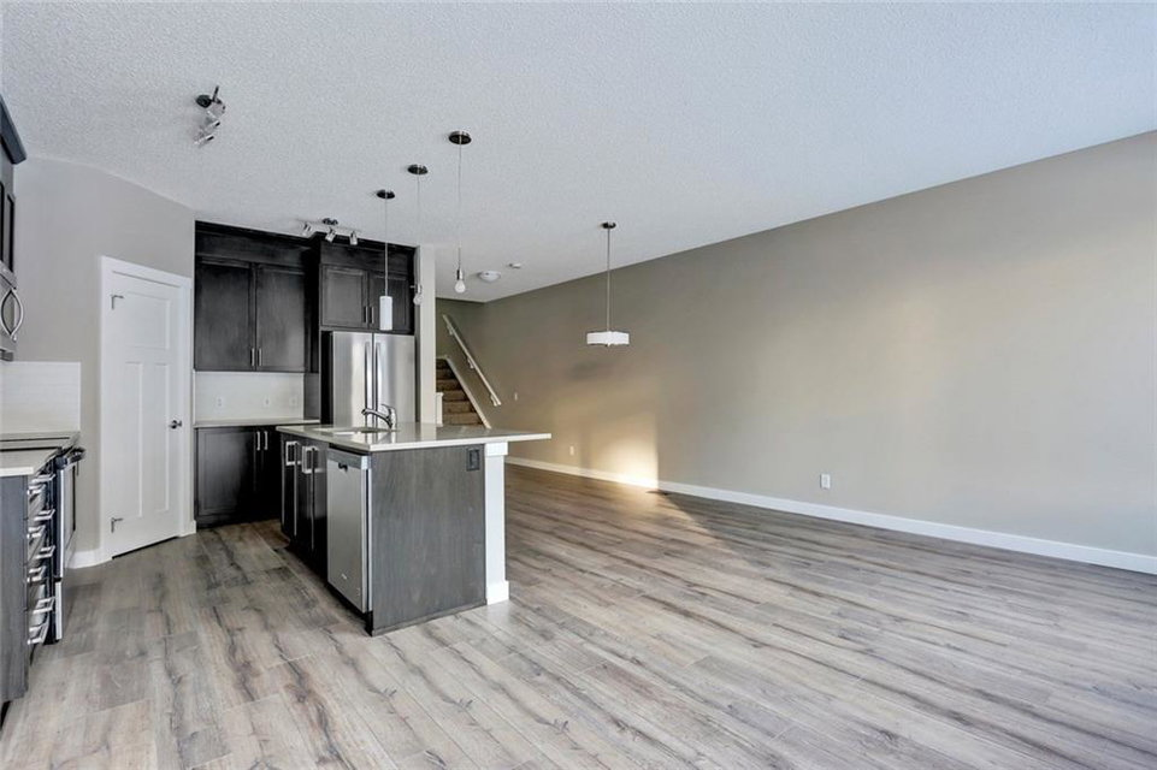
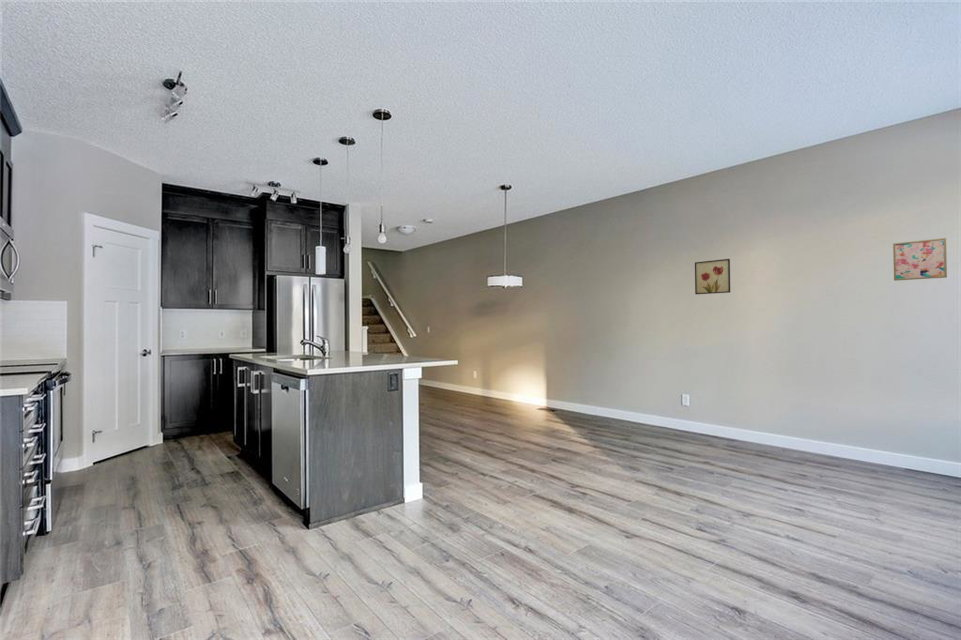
+ wall art (919, 260)
+ wall art (712, 277)
